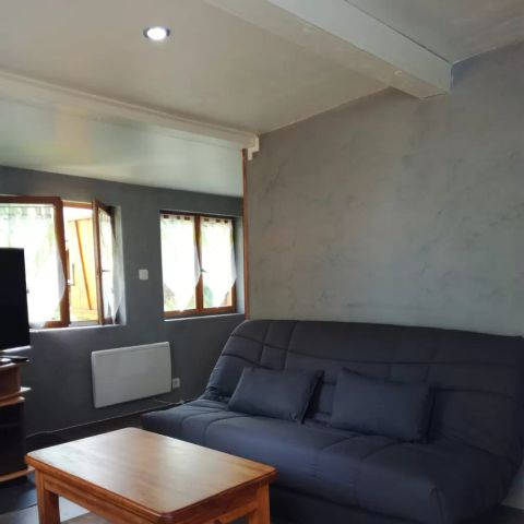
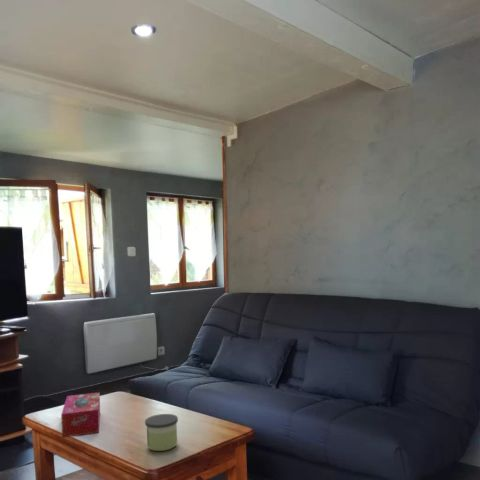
+ candle (162, 432)
+ tissue box (82, 413)
